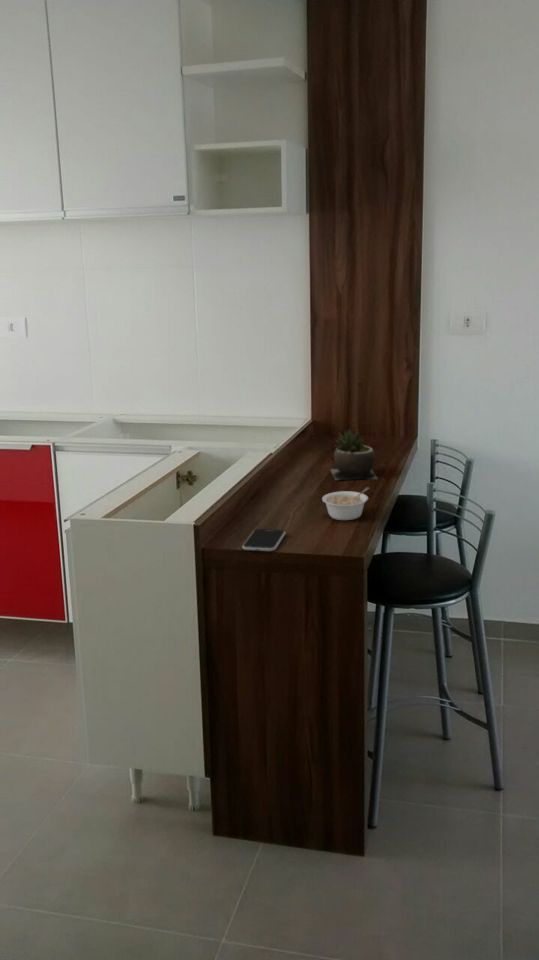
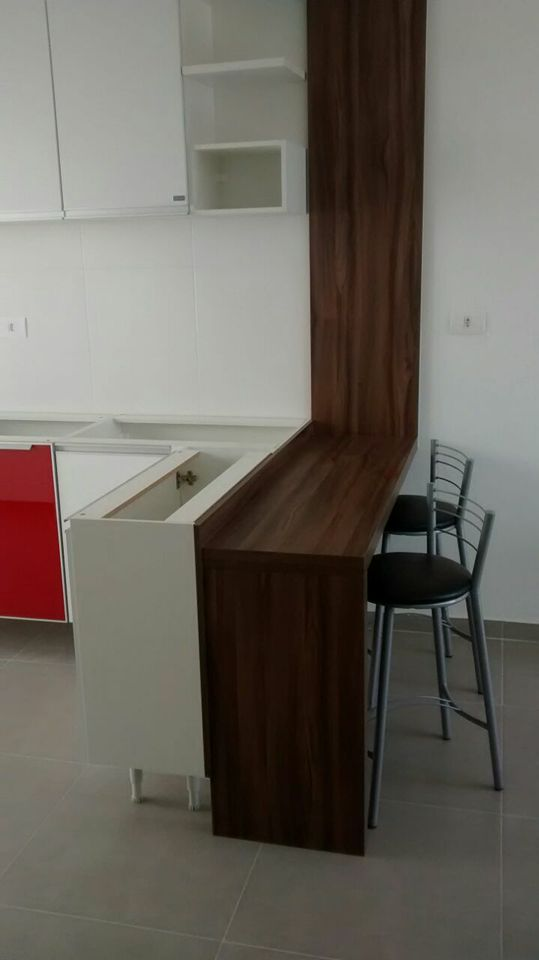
- smartphone (264, 539)
- legume (345, 504)
- succulent plant (353, 451)
